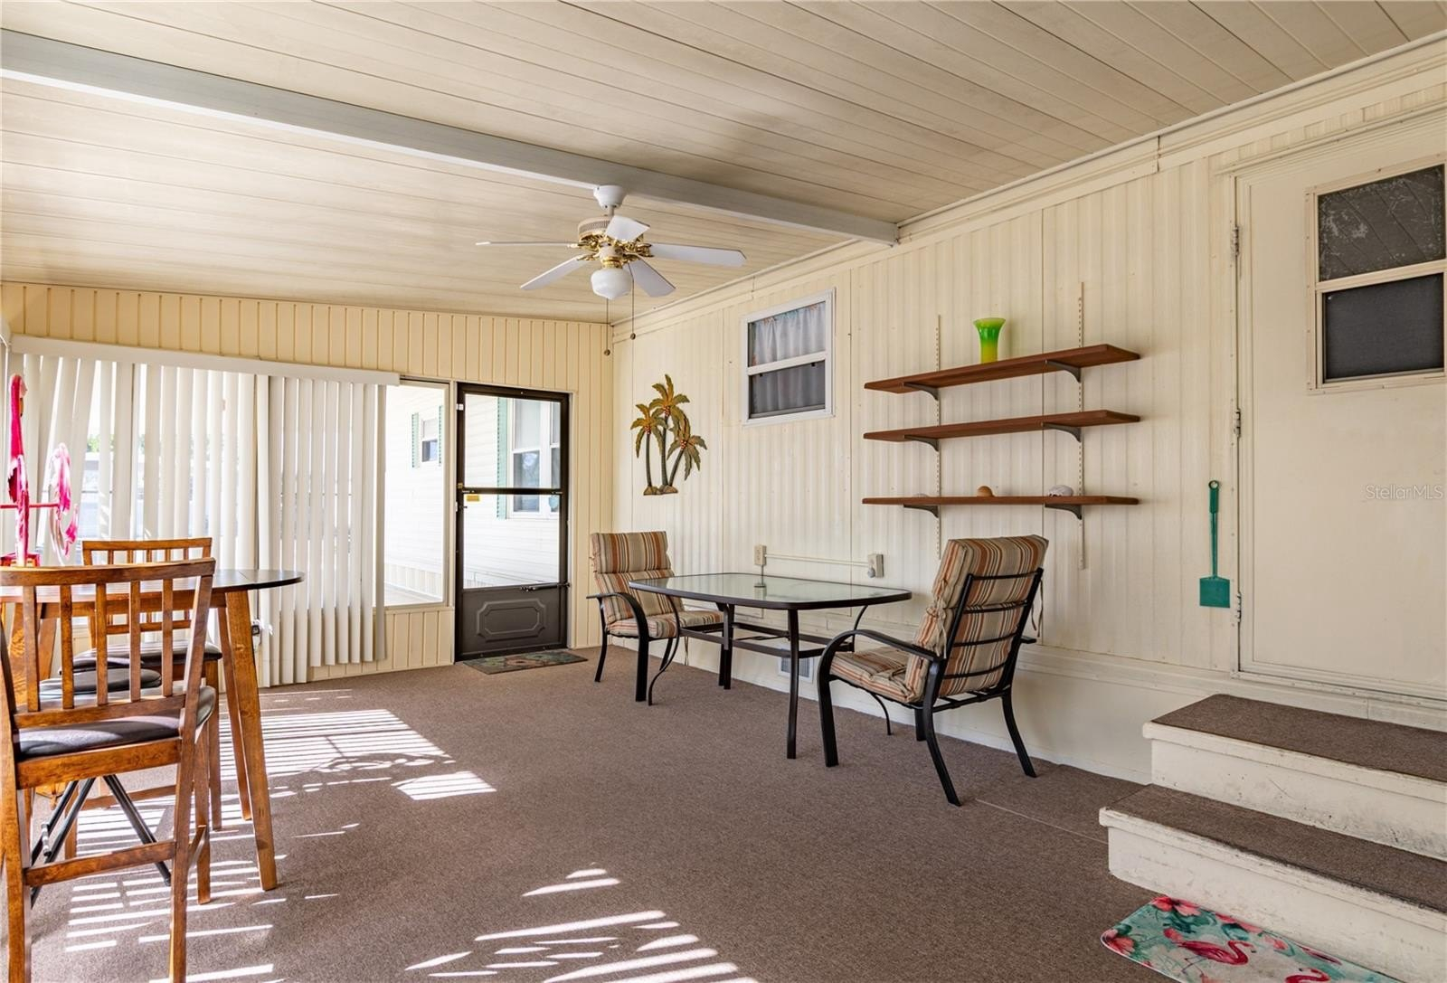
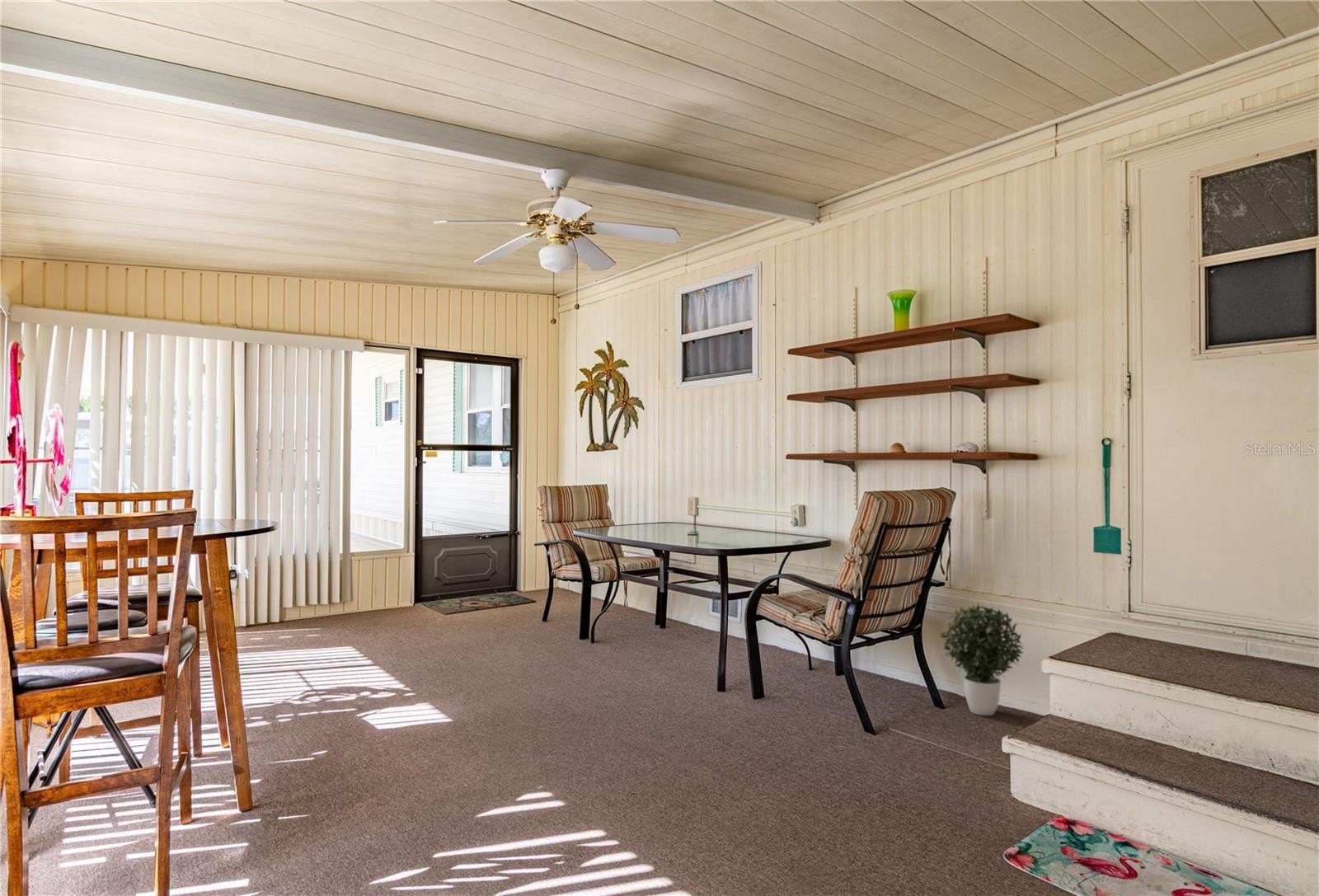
+ potted plant (983, 659)
